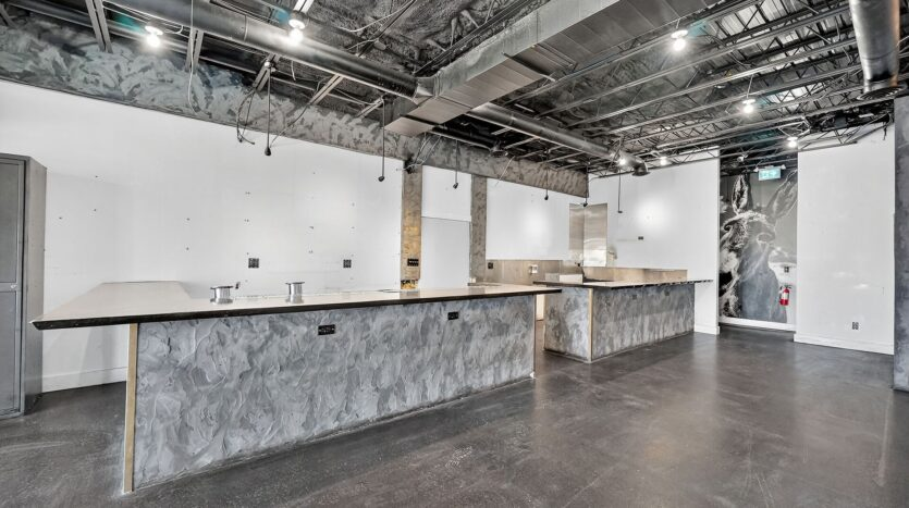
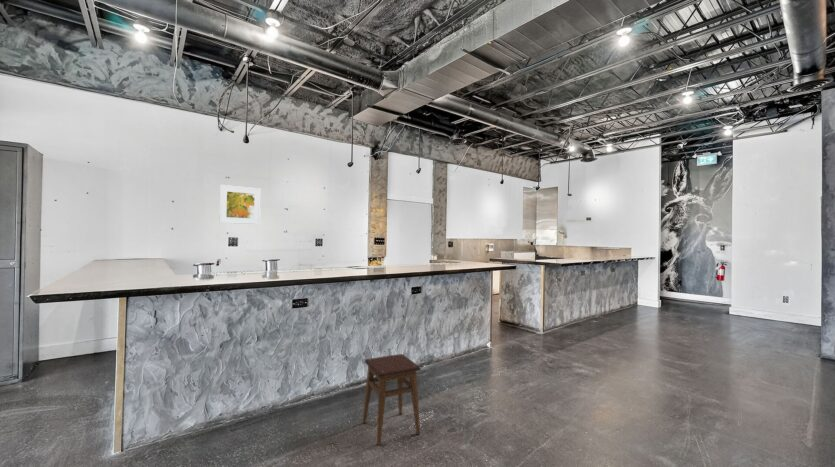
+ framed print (240, 205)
+ stool (391, 395)
